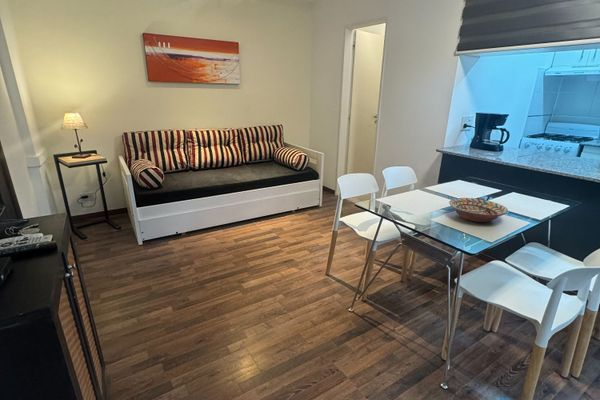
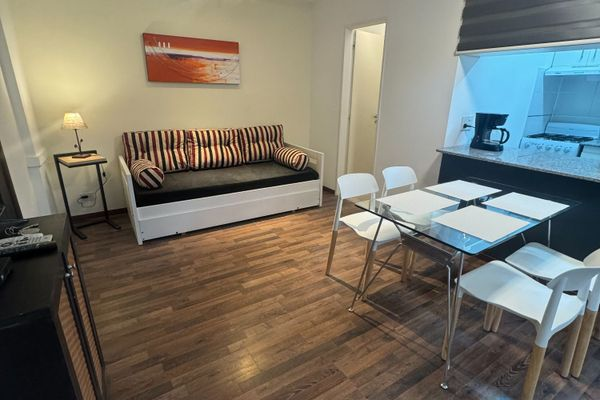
- decorative bowl (476, 211)
